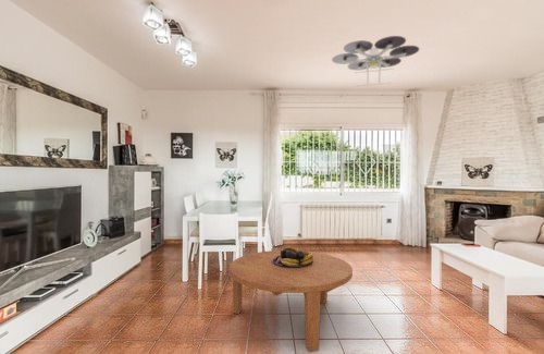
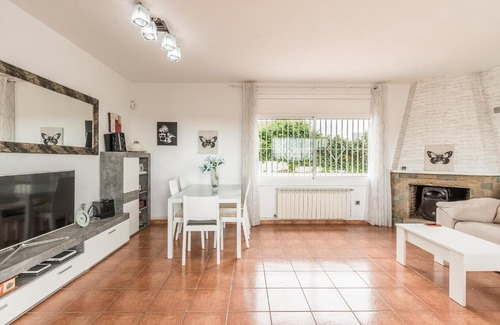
- ceiling light (373, 63)
- coffee table (289, 291)
- fruit bowl (292, 254)
